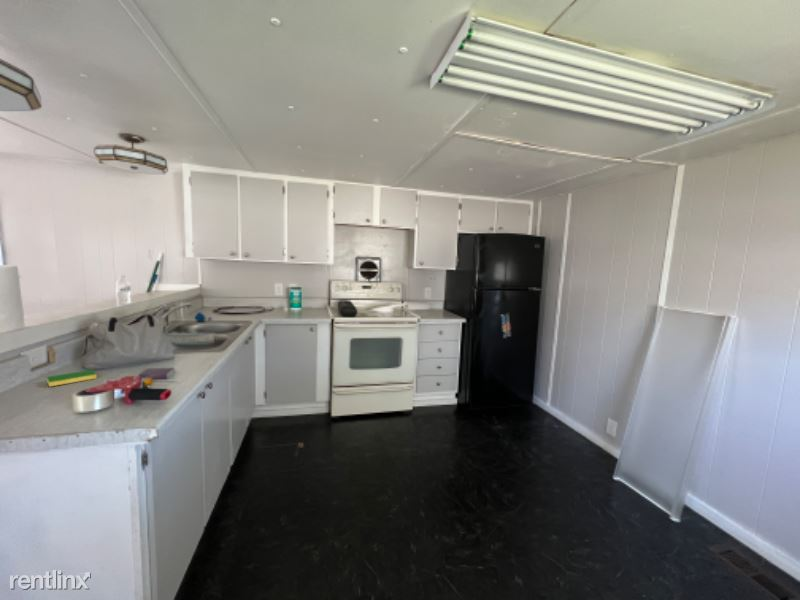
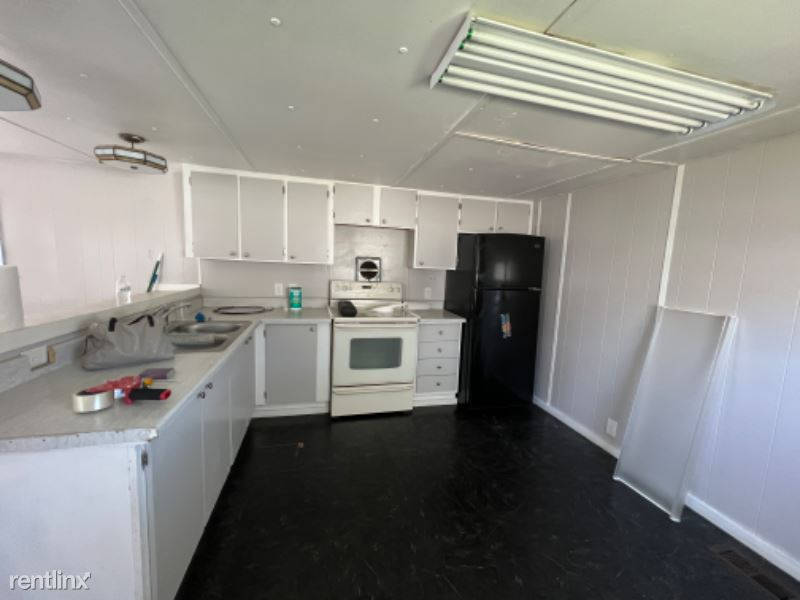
- dish sponge (72, 377)
